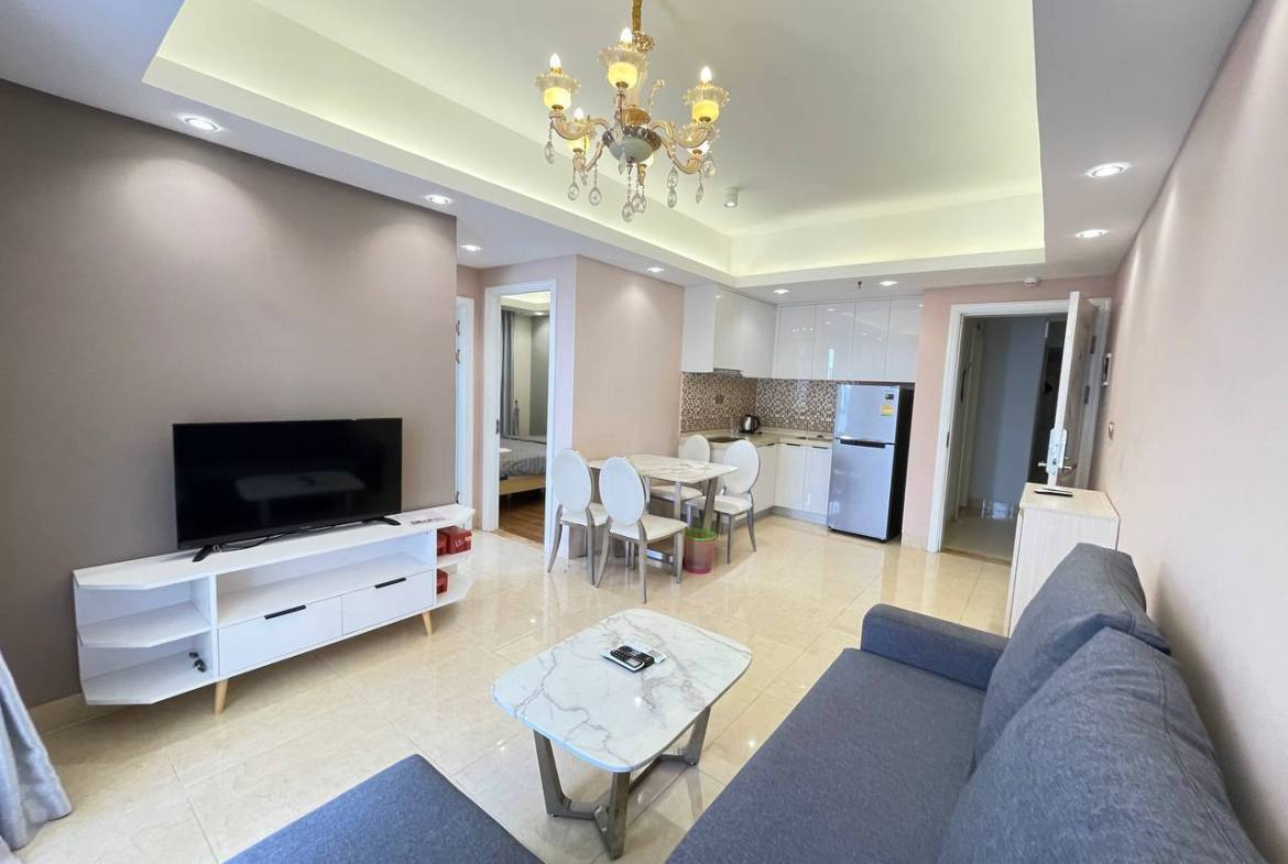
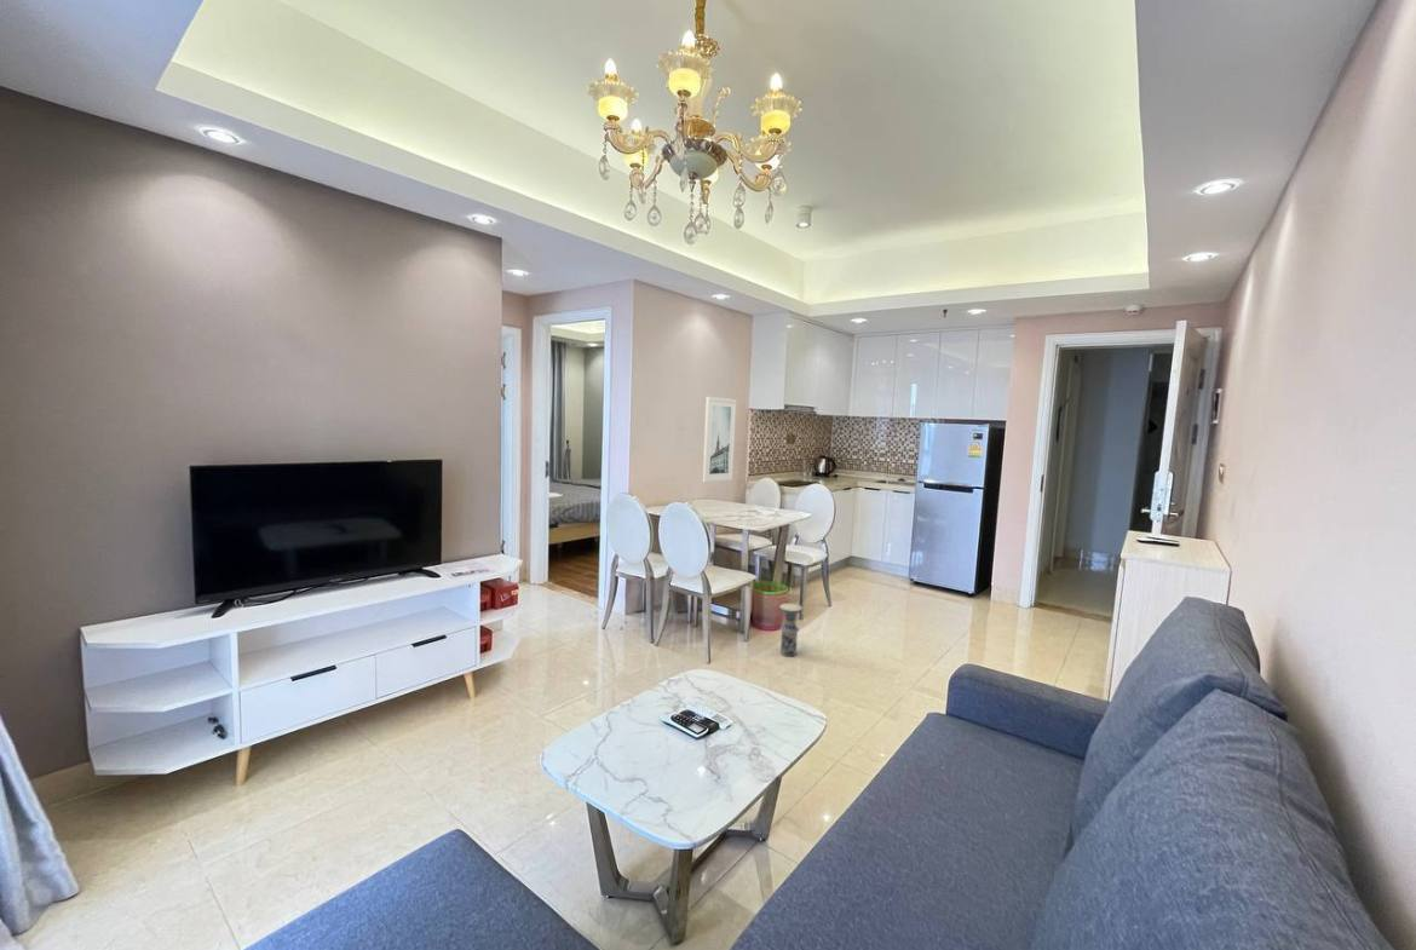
+ vase (789, 629)
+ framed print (719, 439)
